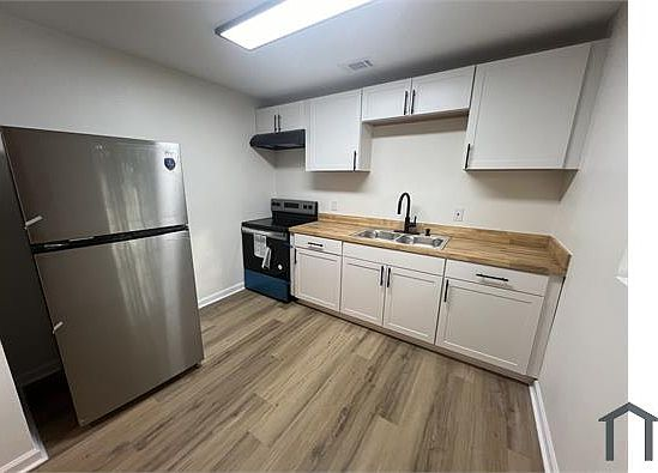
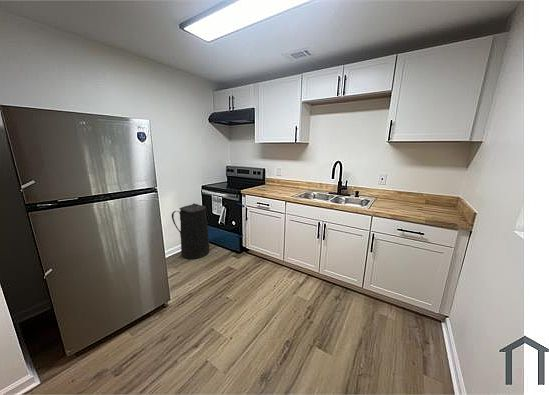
+ trash can (192, 229)
